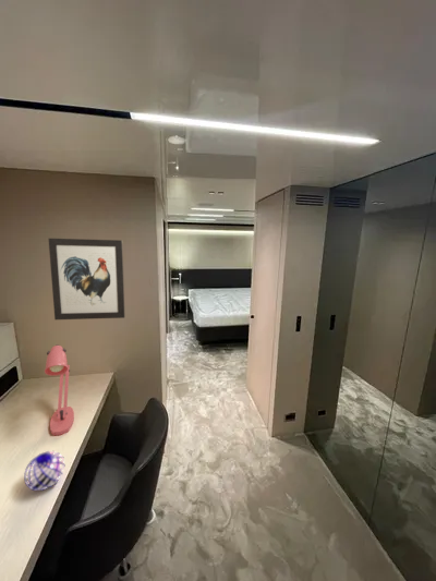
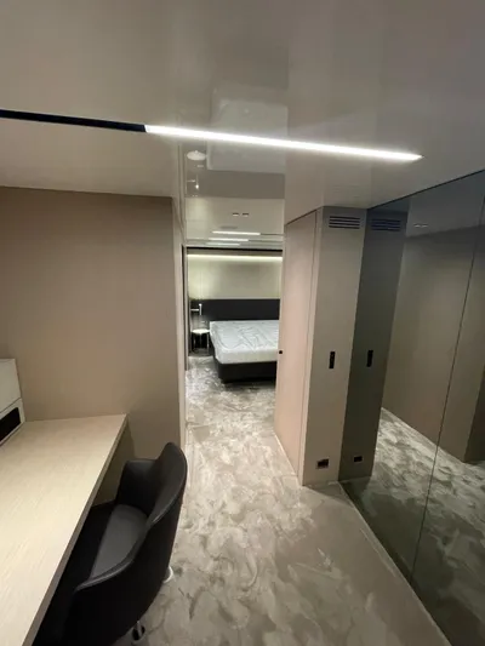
- decorative orb (45, 469)
- wall art (88, 279)
- desk lamp (60, 383)
